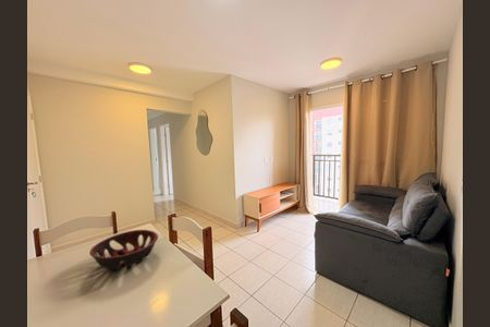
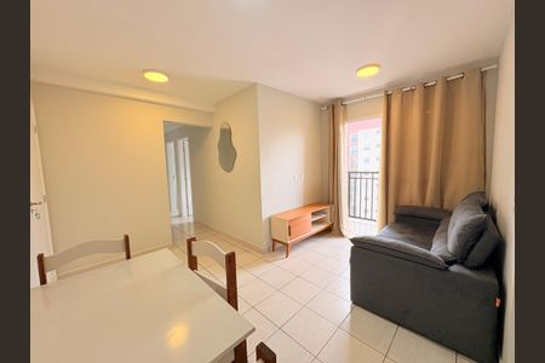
- decorative bowl (126, 250)
